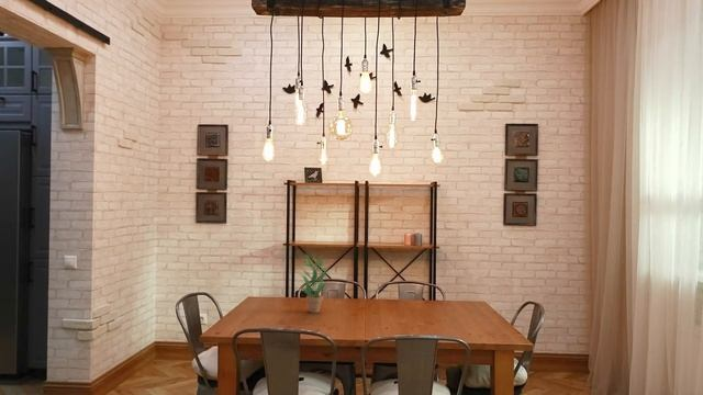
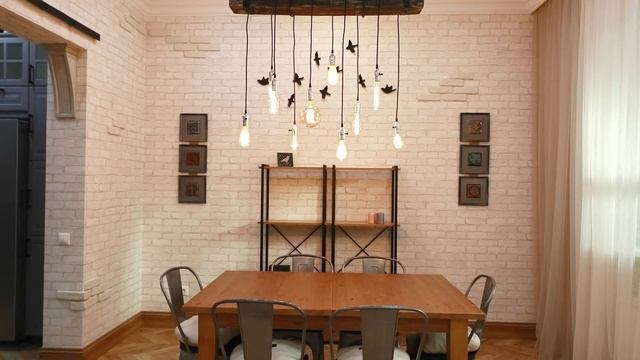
- potted plant (314, 281)
